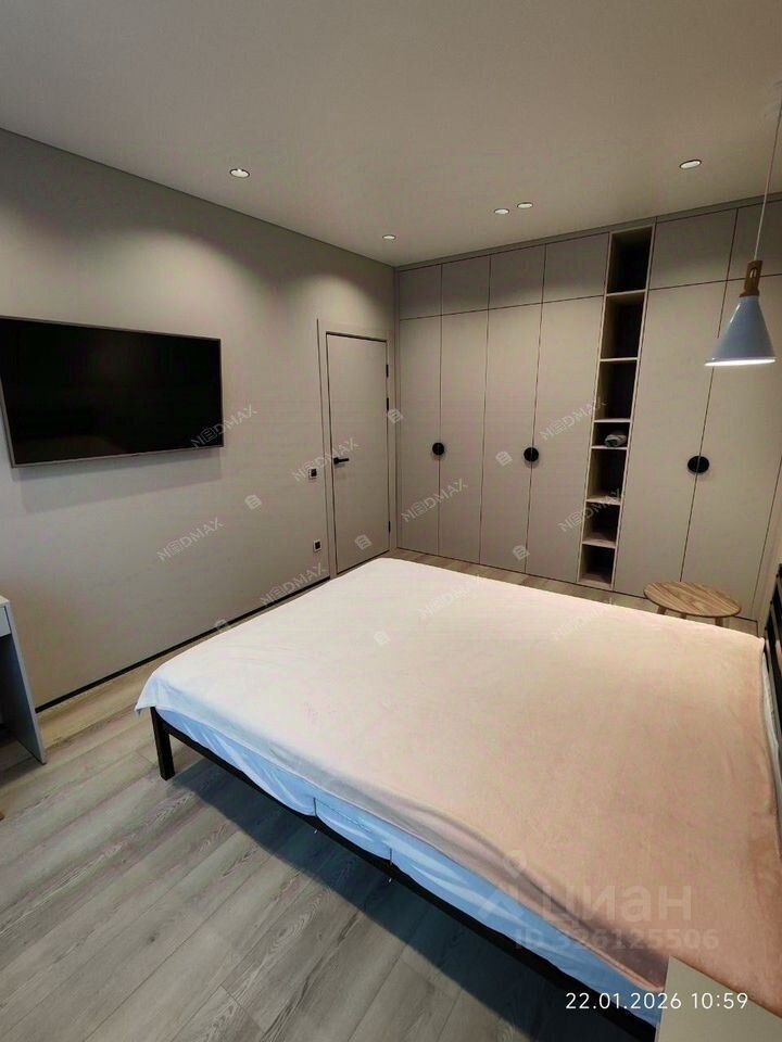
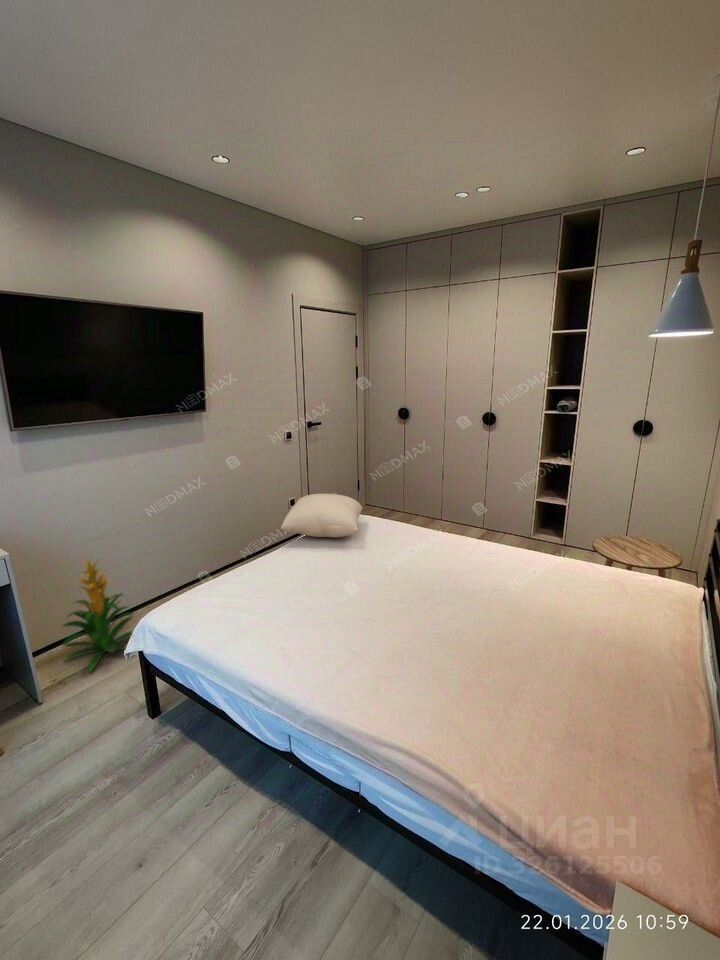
+ pillow (325, 514)
+ indoor plant (97, 603)
